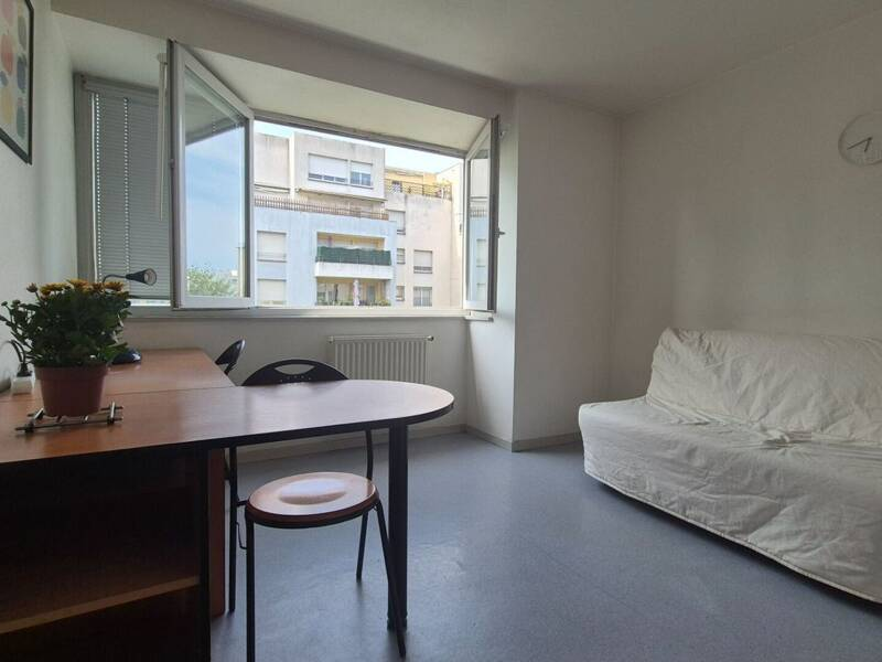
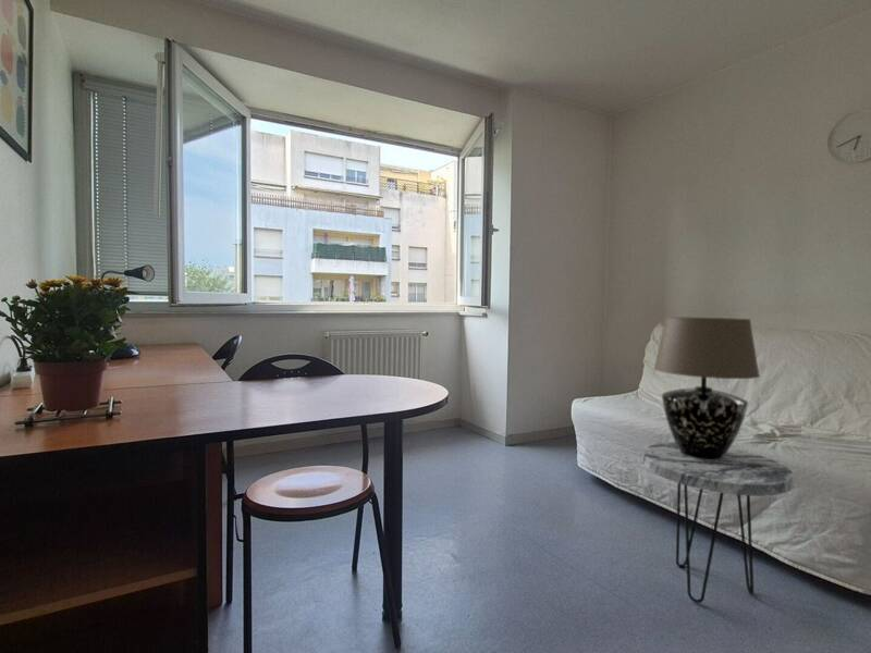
+ table lamp (703, 385)
+ side table (714, 523)
